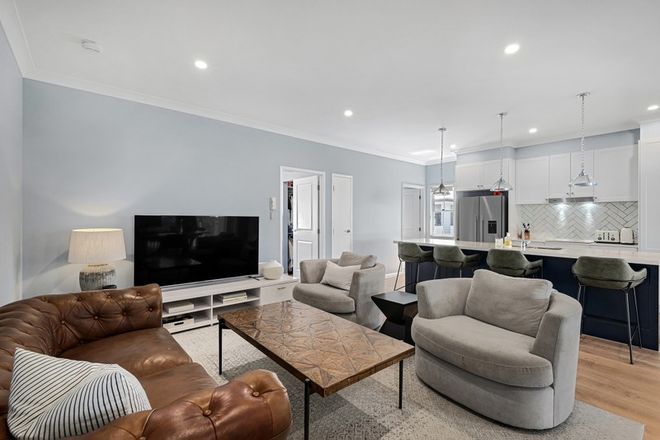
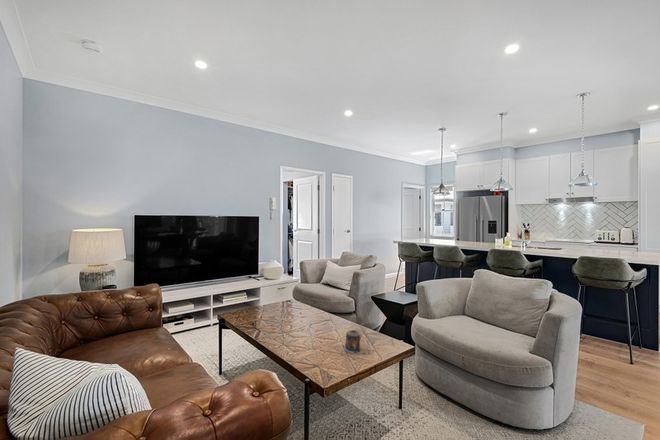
+ candle (352, 341)
